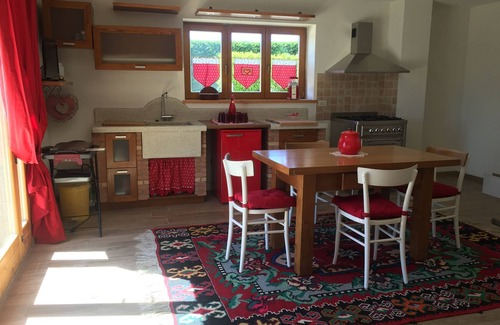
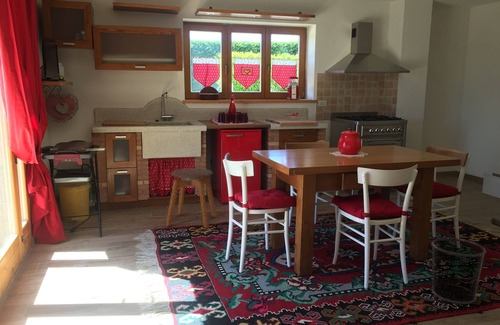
+ stool (199, 192)
+ waste bin (455, 270)
